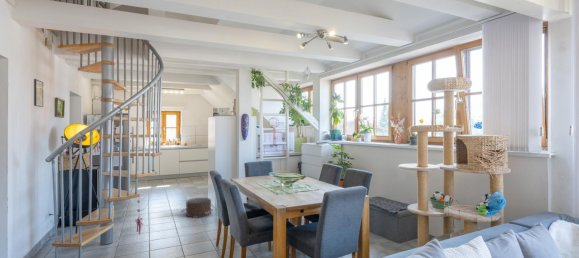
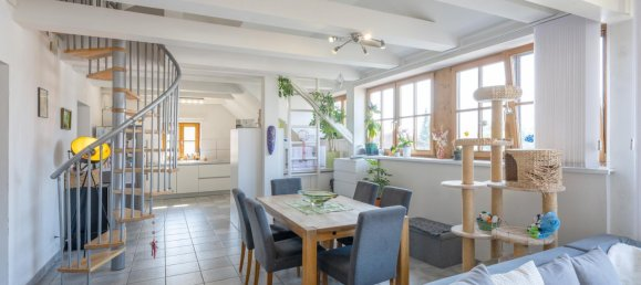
- pouf (197, 207)
